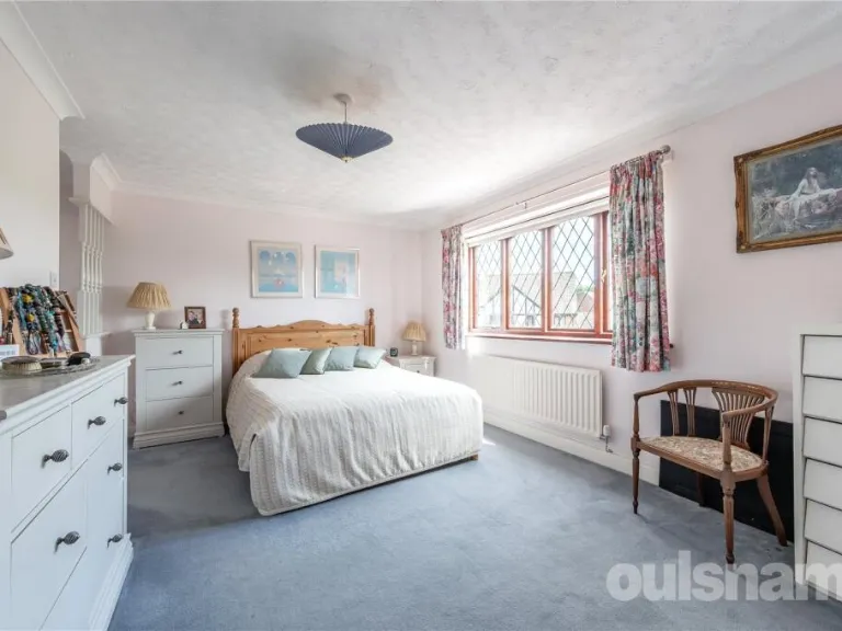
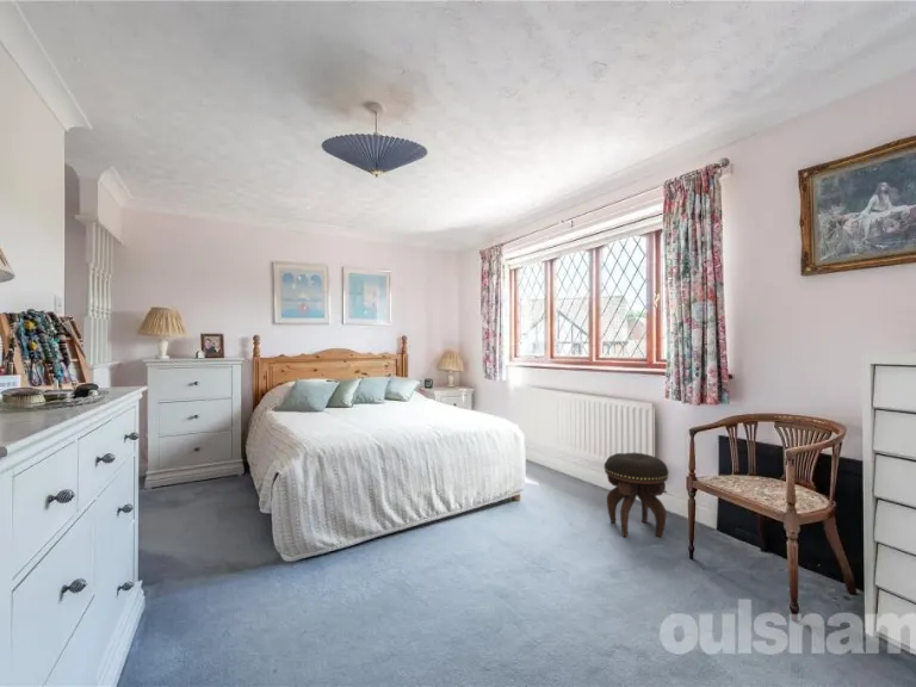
+ footstool (635, 493)
